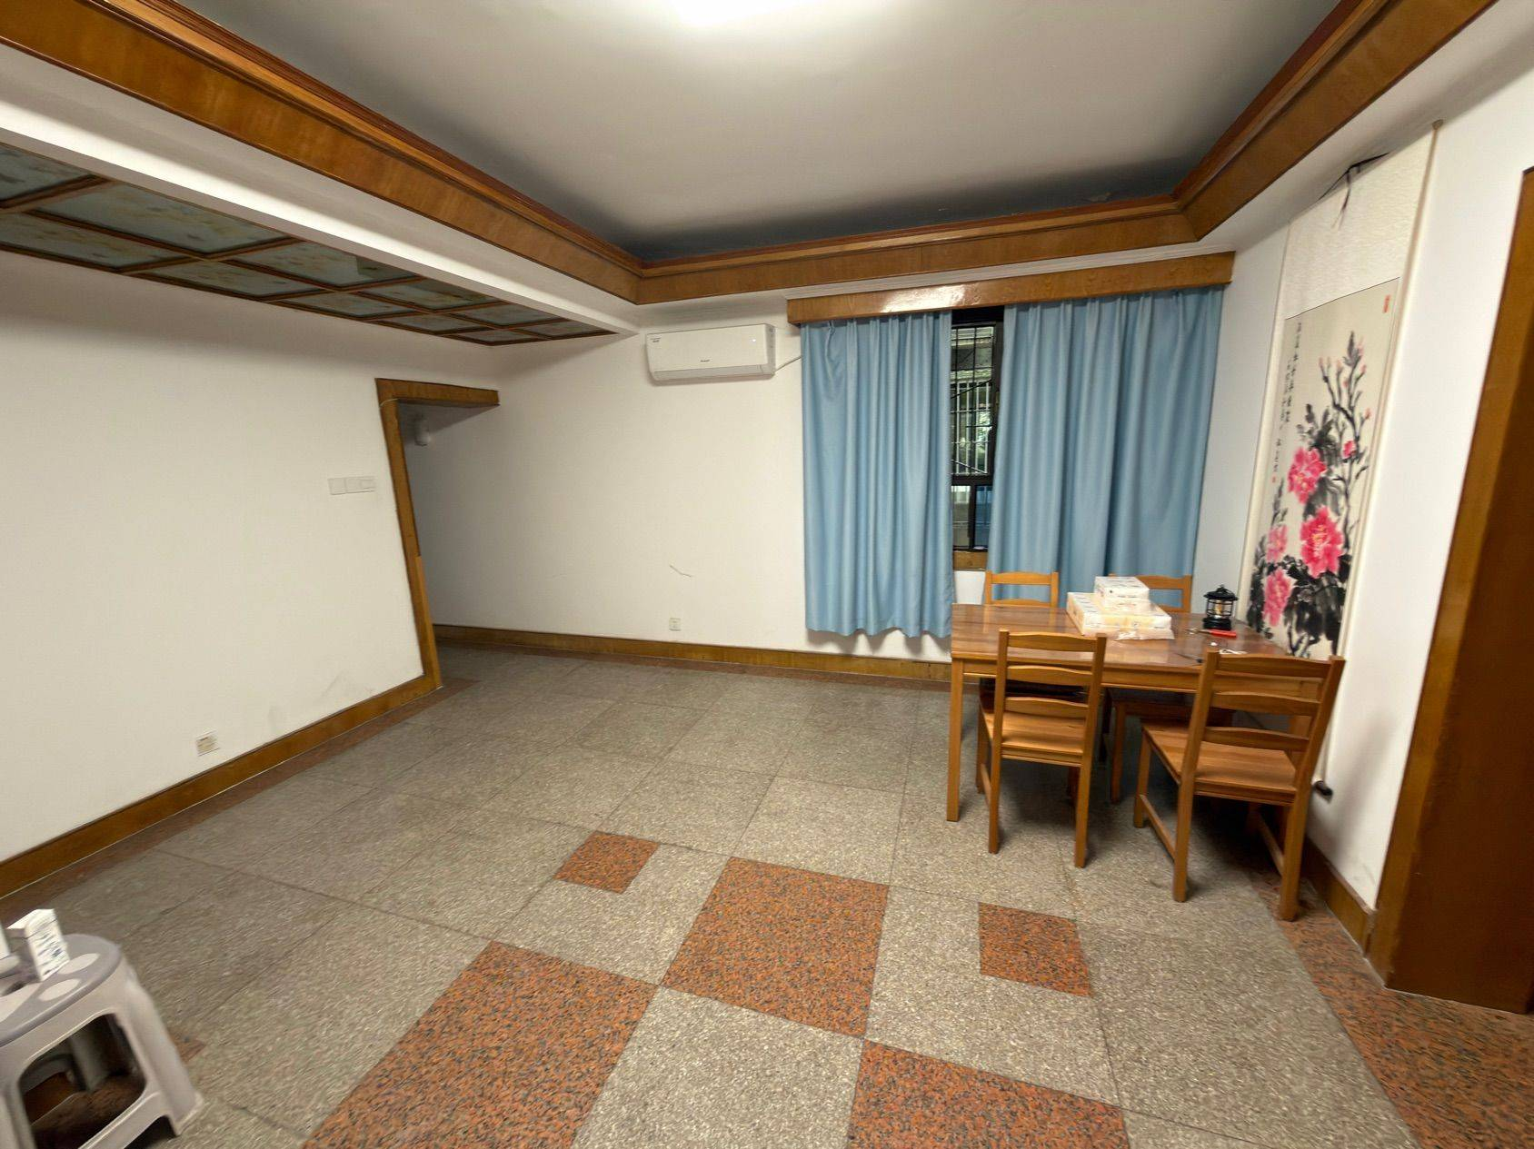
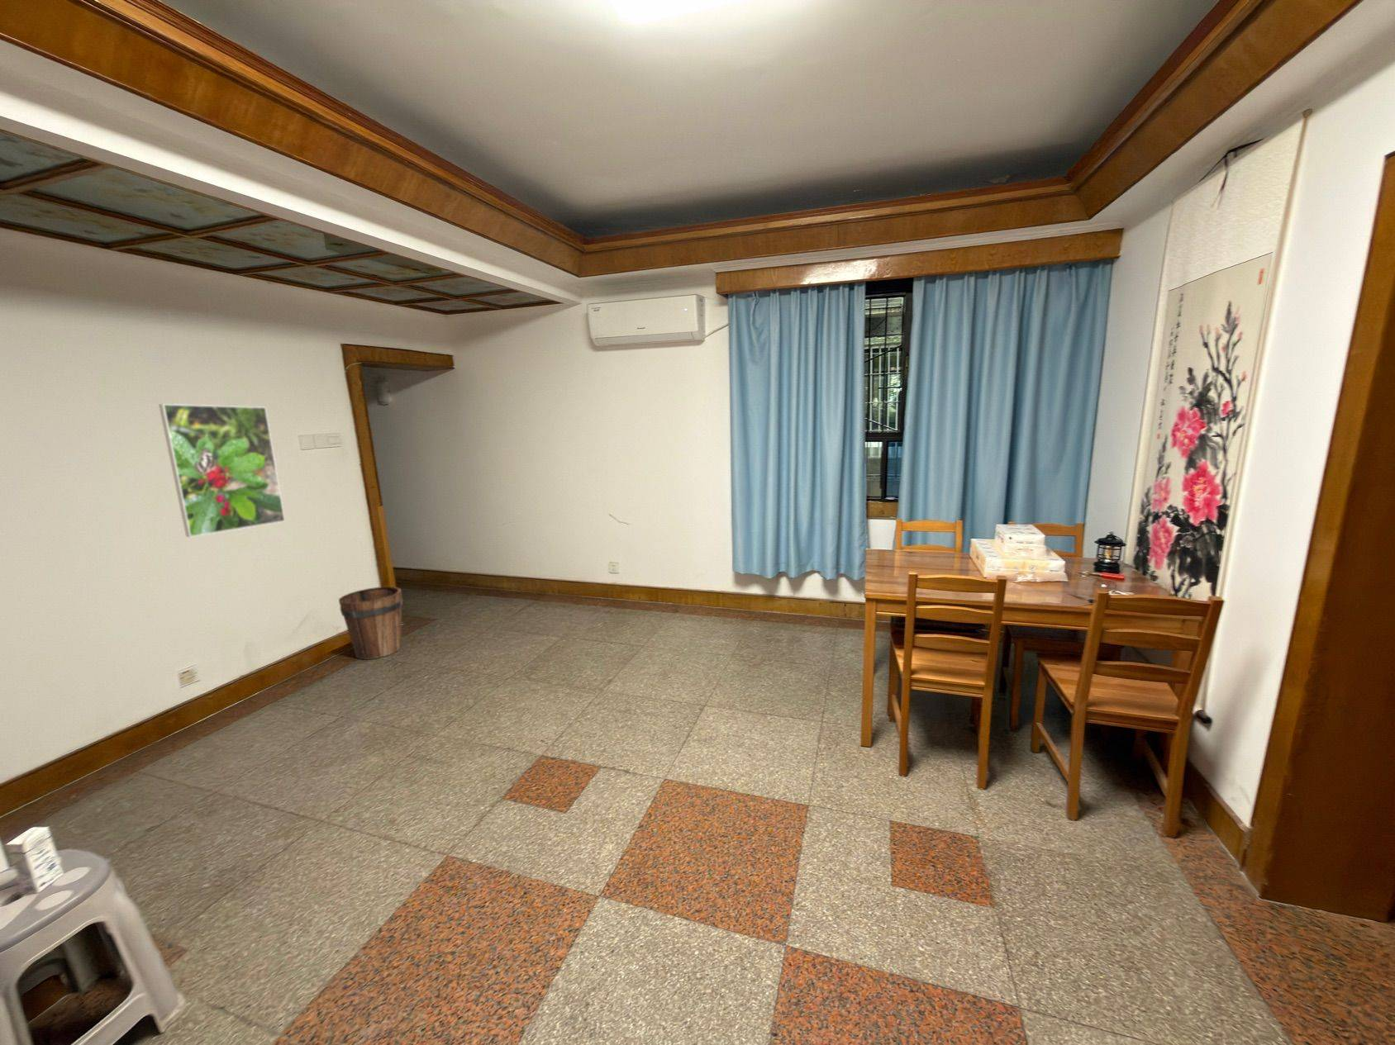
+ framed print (228, 469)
+ bucket (374, 622)
